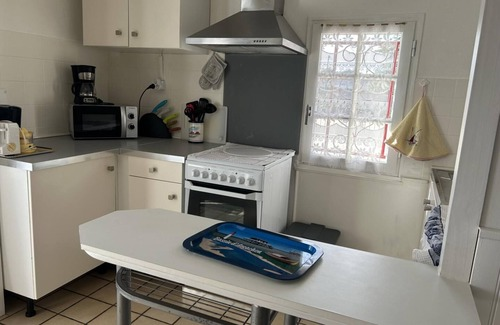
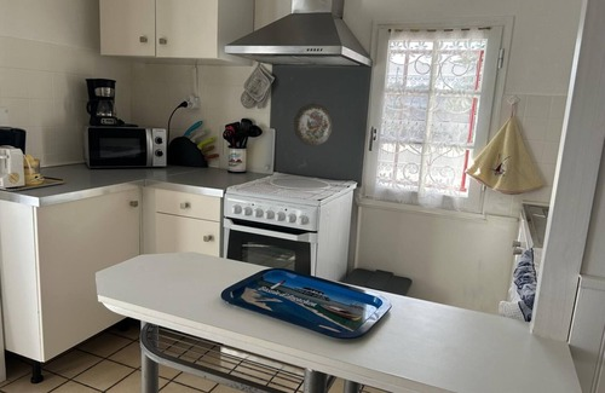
+ decorative plate (313, 125)
